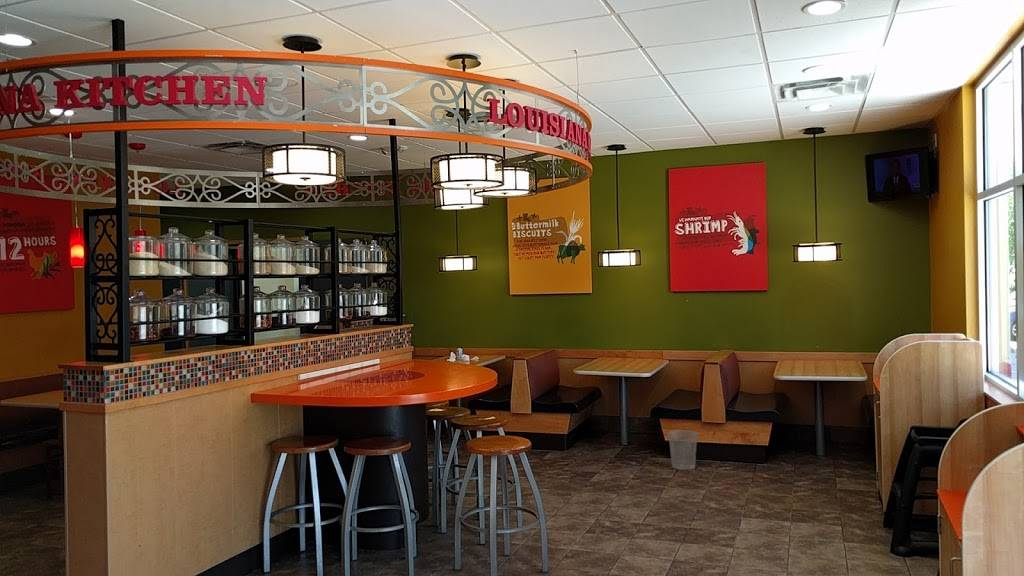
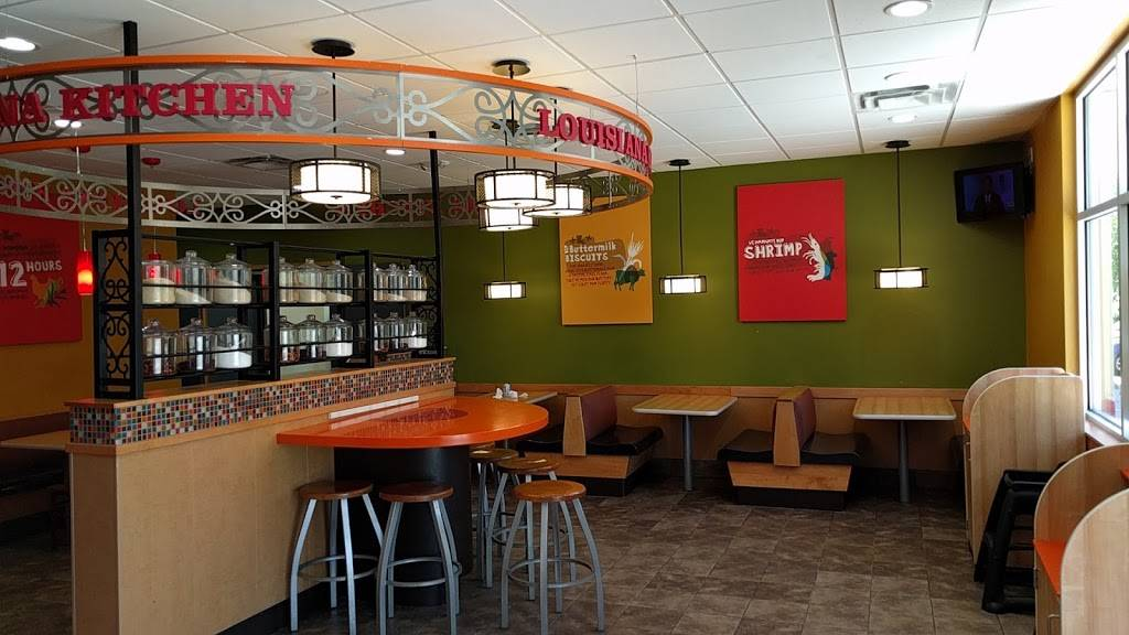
- wastebasket (683, 449)
